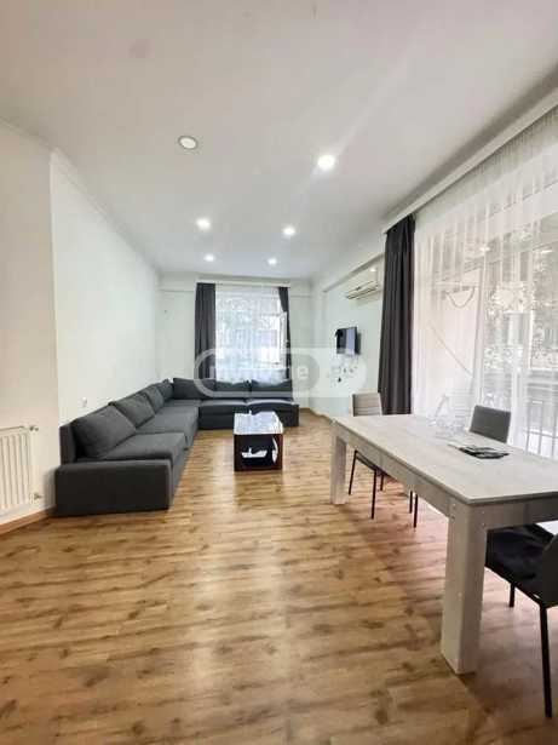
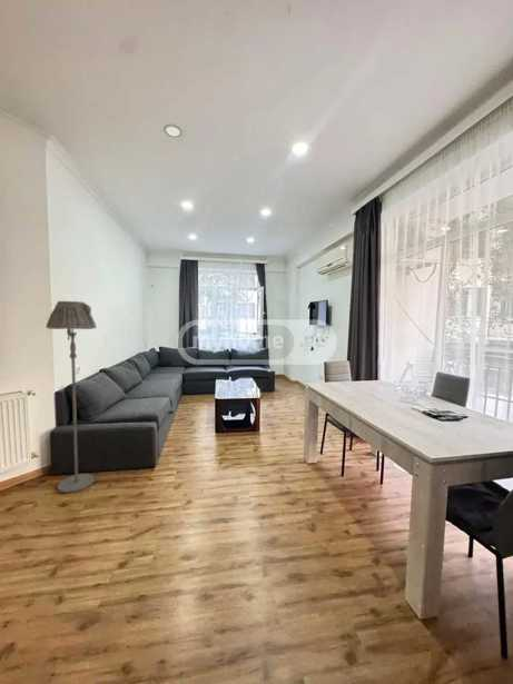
+ floor lamp (73, 395)
